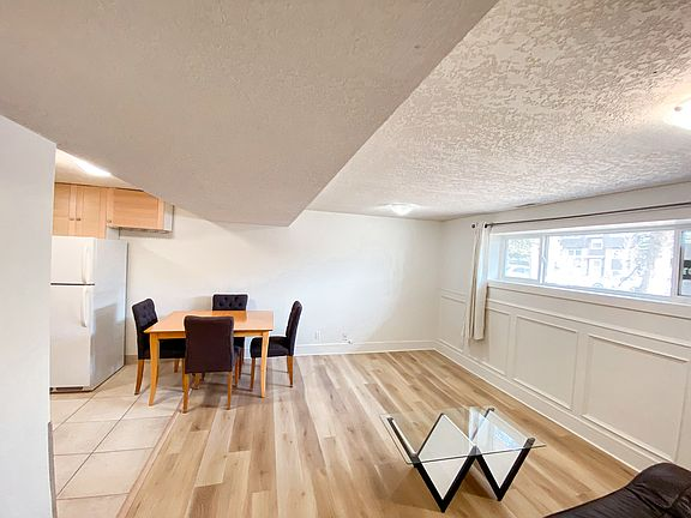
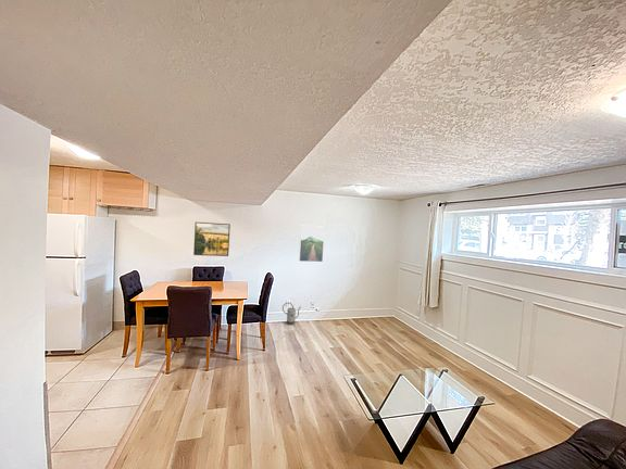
+ watering can (291, 313)
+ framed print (312, 243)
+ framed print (212, 239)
